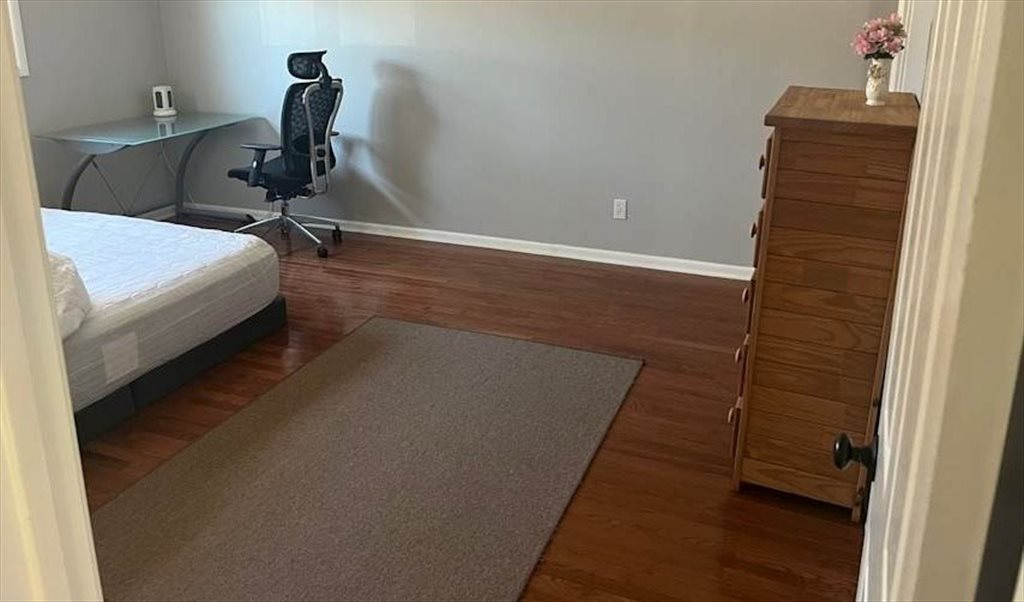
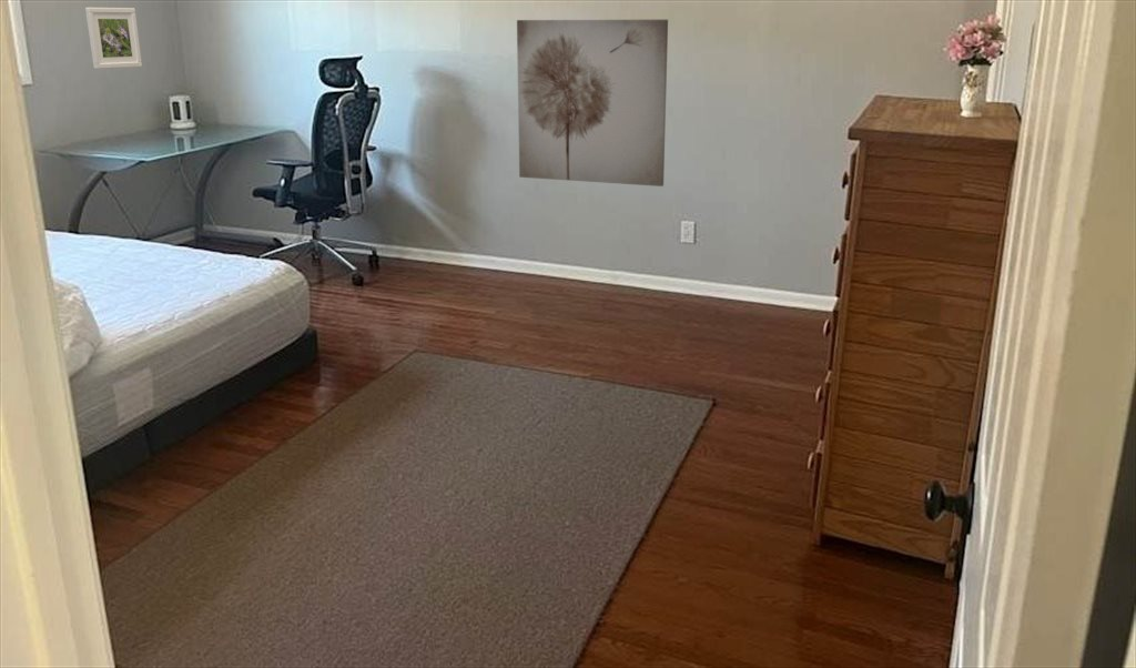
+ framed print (114, 38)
+ wall art (589, 102)
